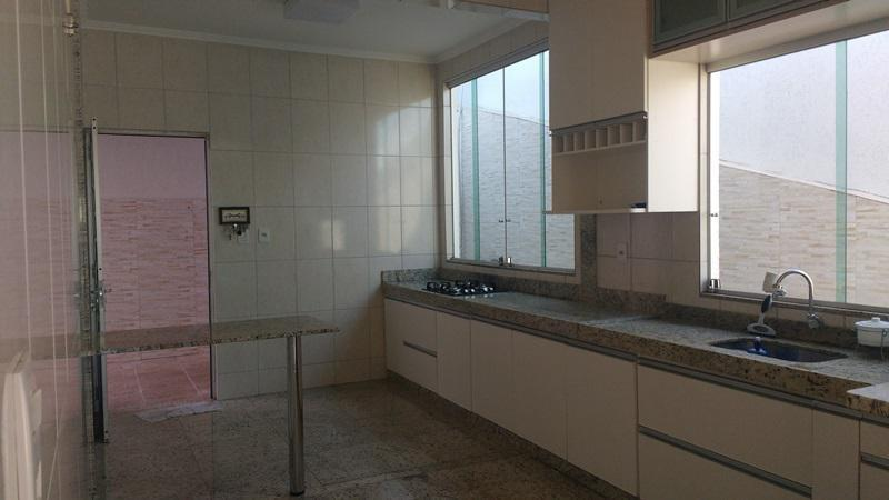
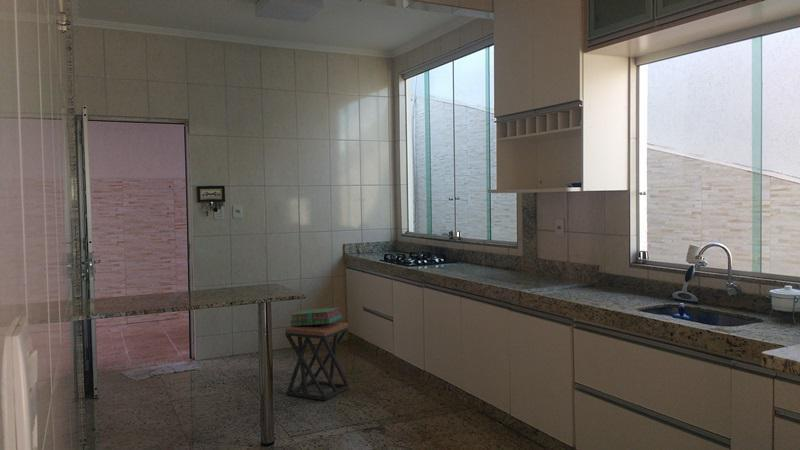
+ stack of books (316, 318)
+ stool (317, 358)
